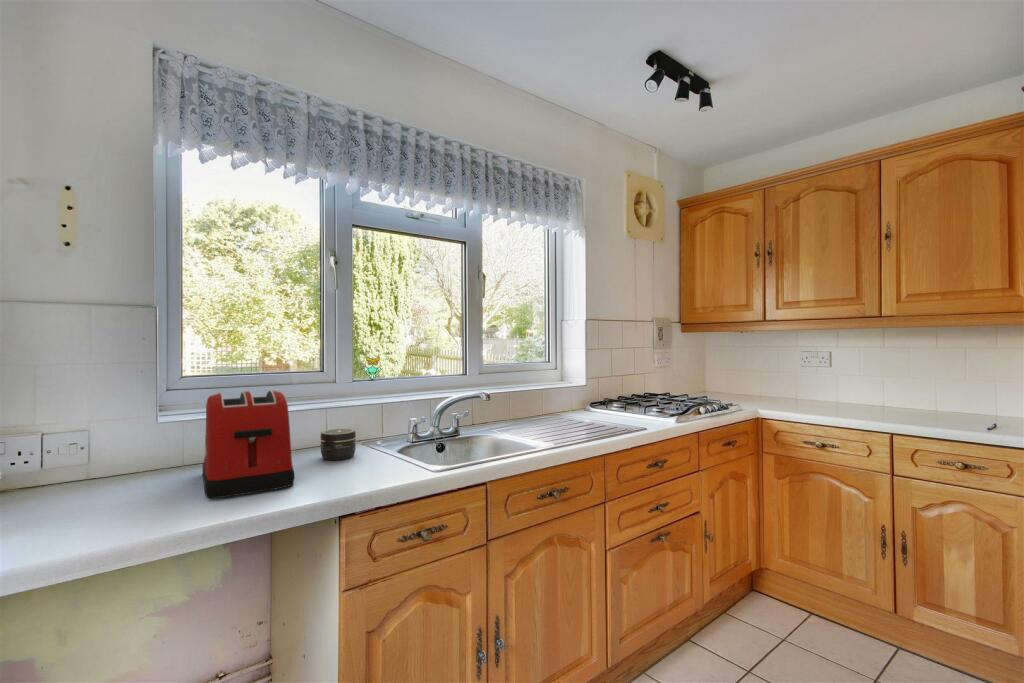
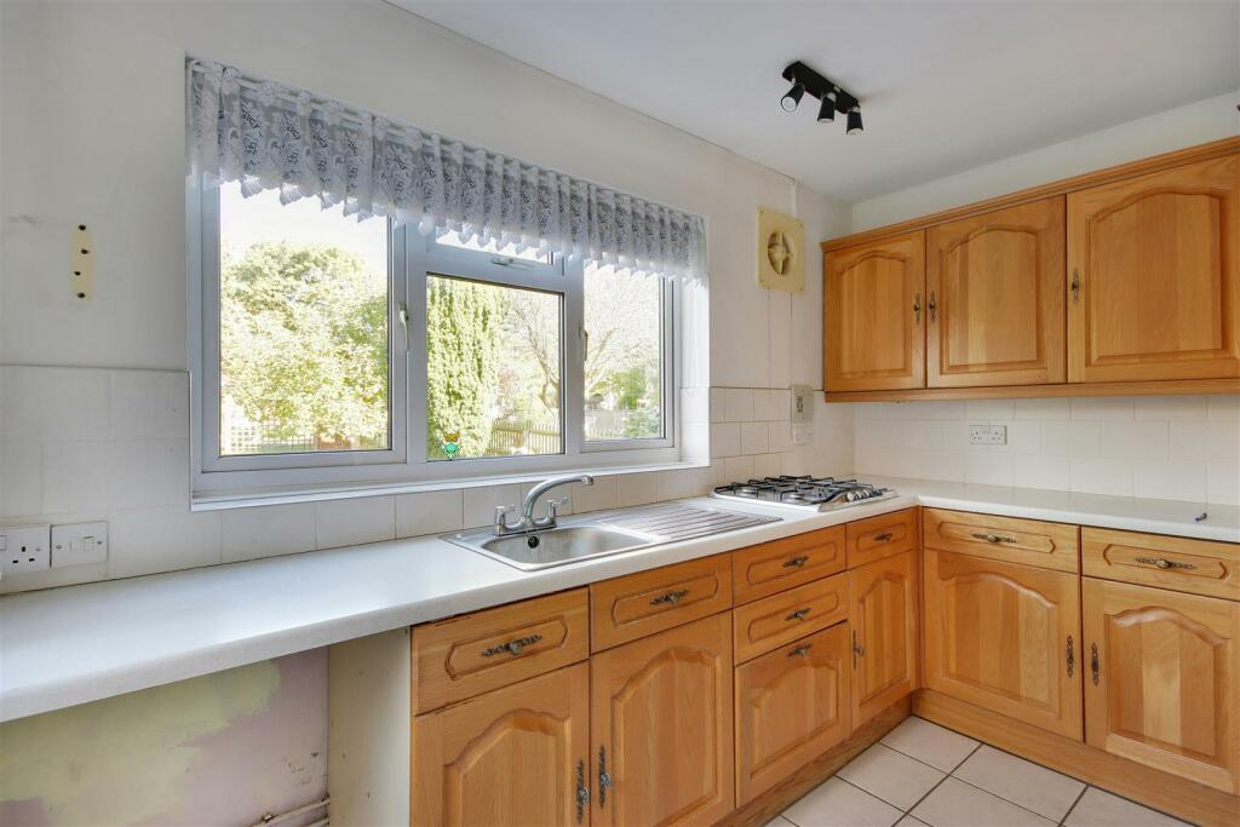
- jar (338, 444)
- toaster (247, 436)
